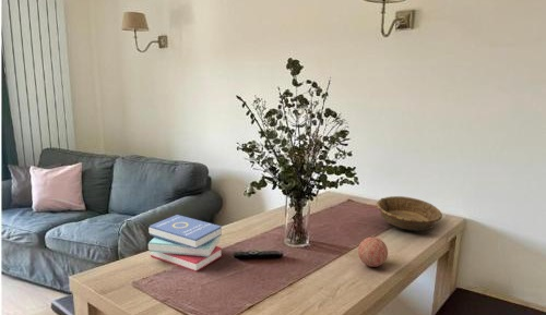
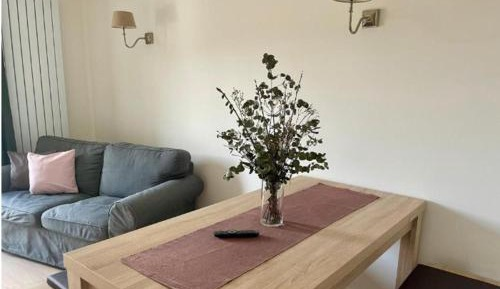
- book (186, 241)
- decorative bowl (407, 215)
- decorative ball (372, 252)
